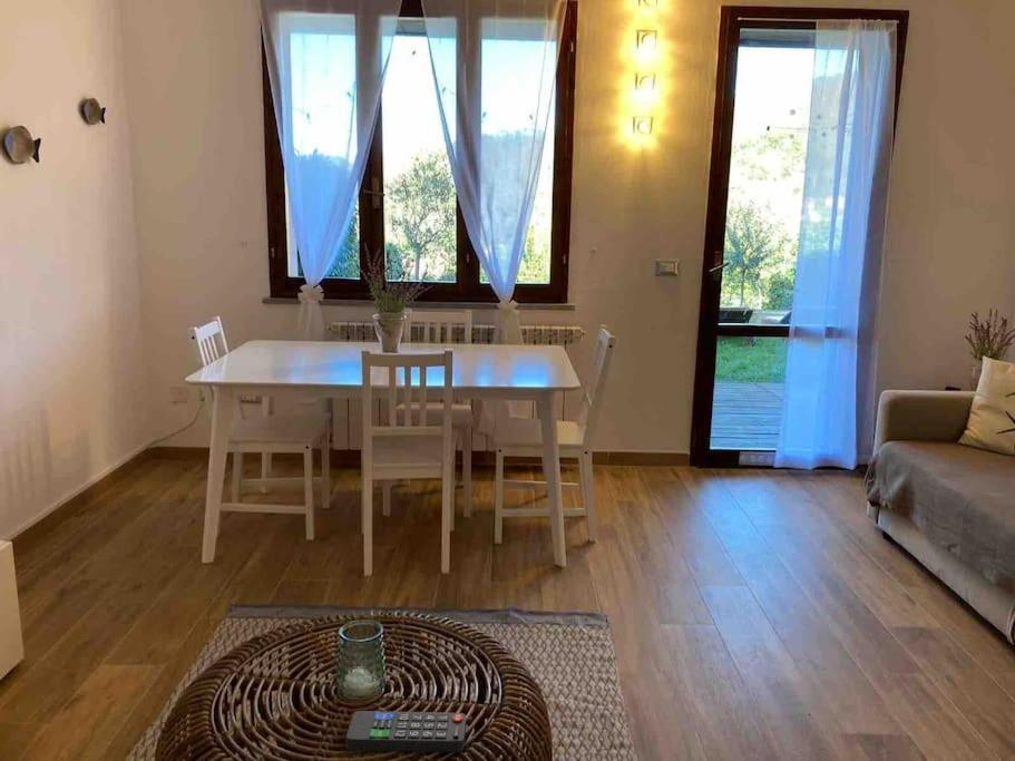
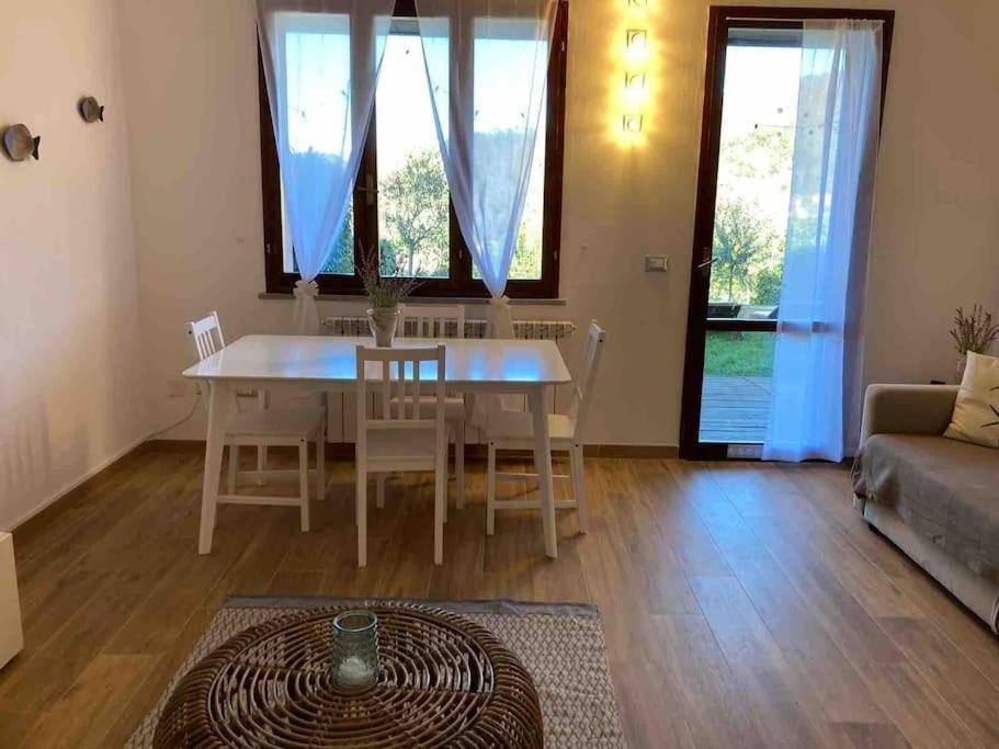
- remote control (407, 730)
